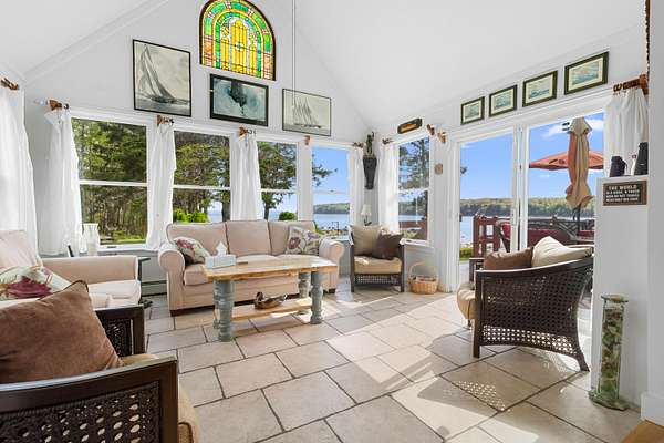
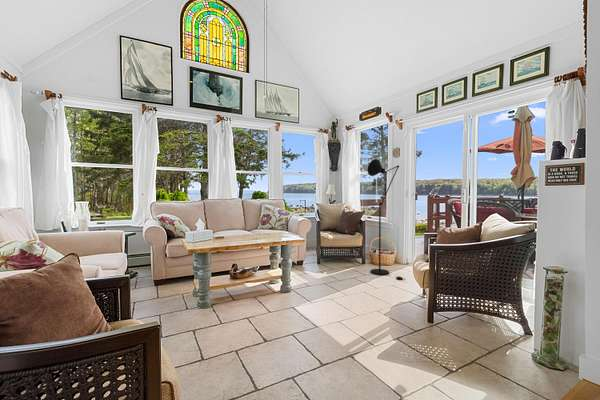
+ floor lamp (380, 215)
